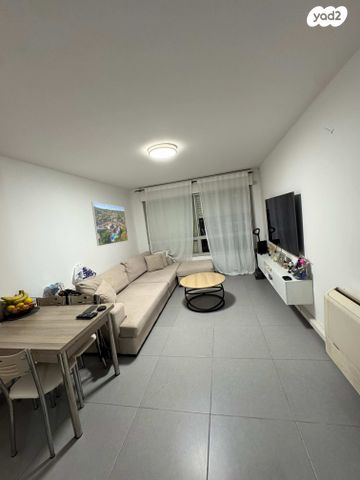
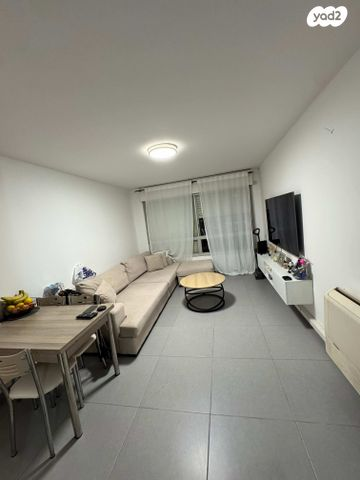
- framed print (112, 224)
